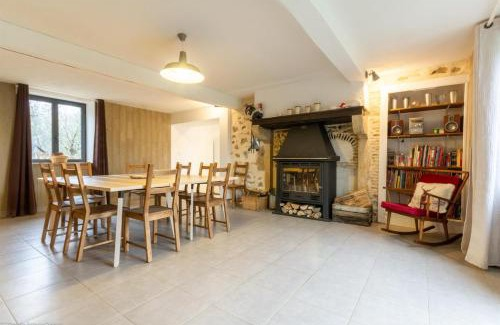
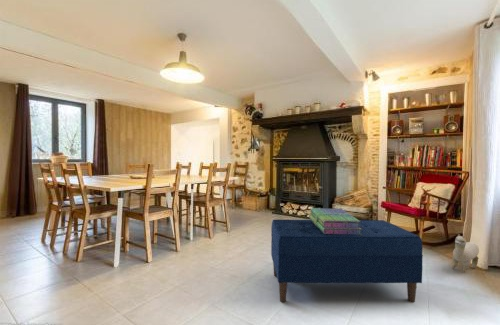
+ stack of books (333, 221)
+ bench (337, 257)
+ plush toy (463, 251)
